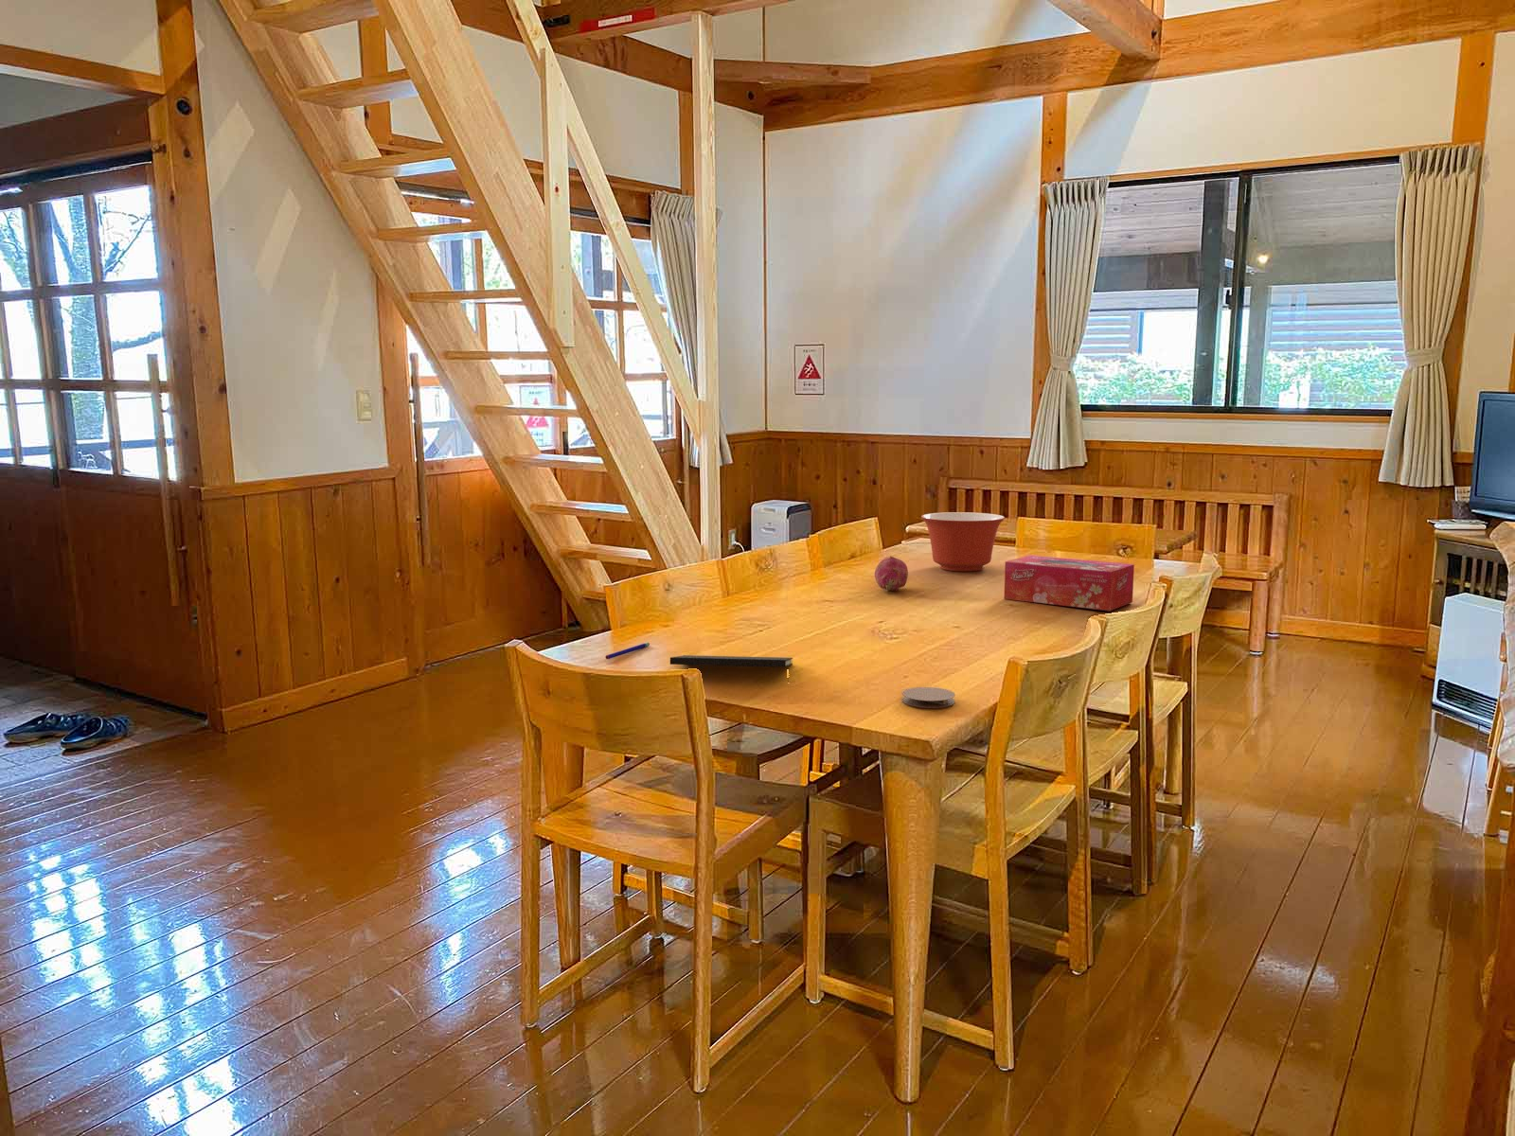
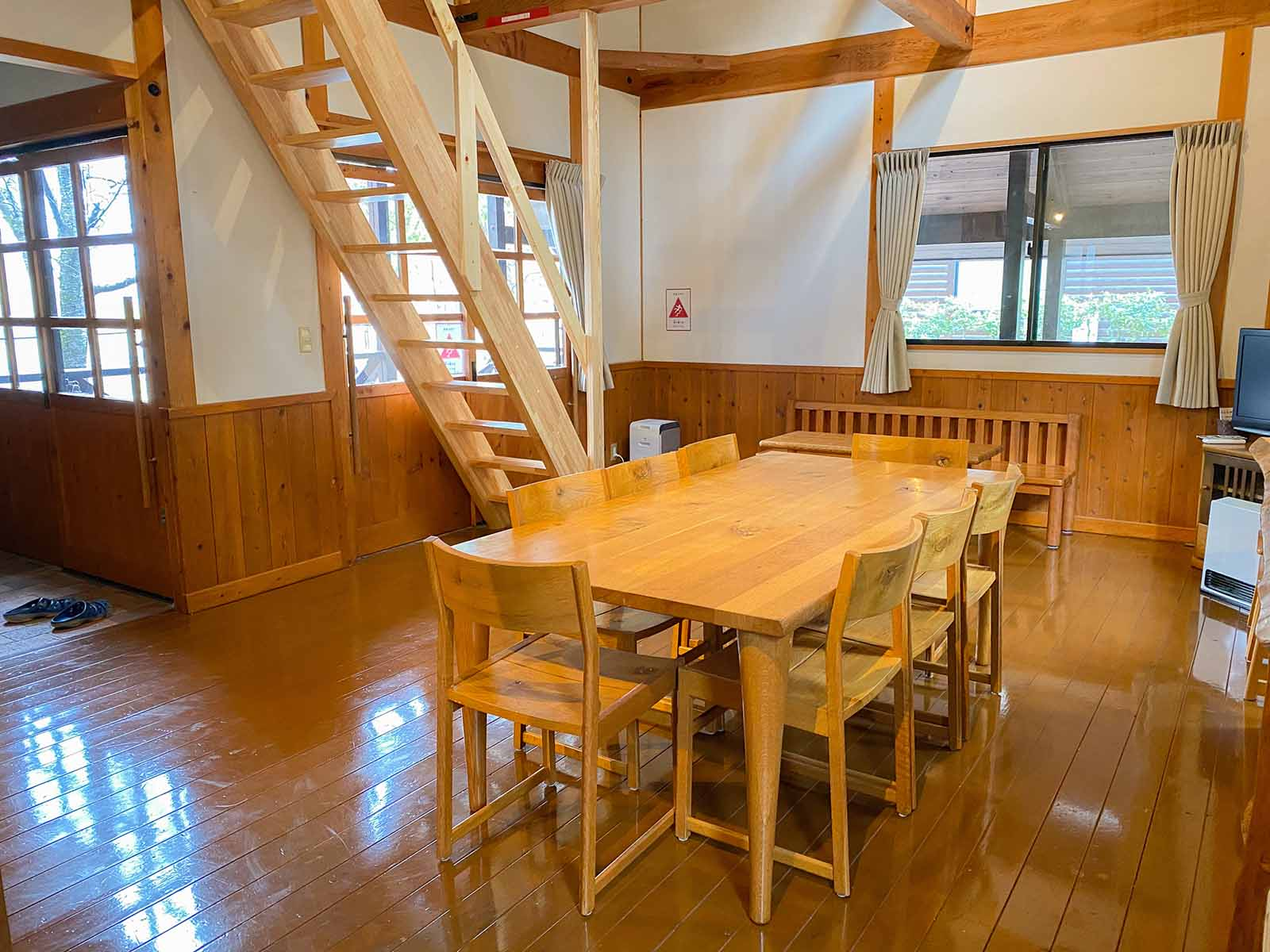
- mixing bowl (961, 542)
- fruit (890, 573)
- notepad (732, 661)
- coaster (928, 697)
- tissue box (1068, 581)
- pen (627, 650)
